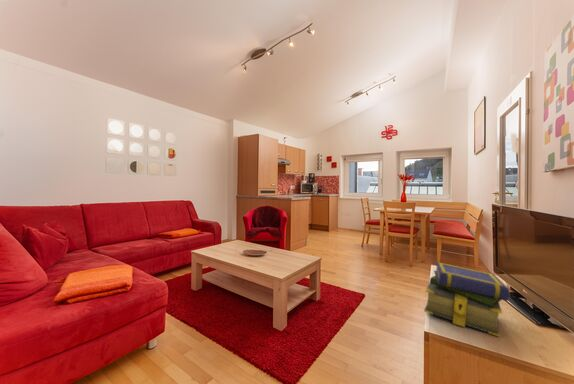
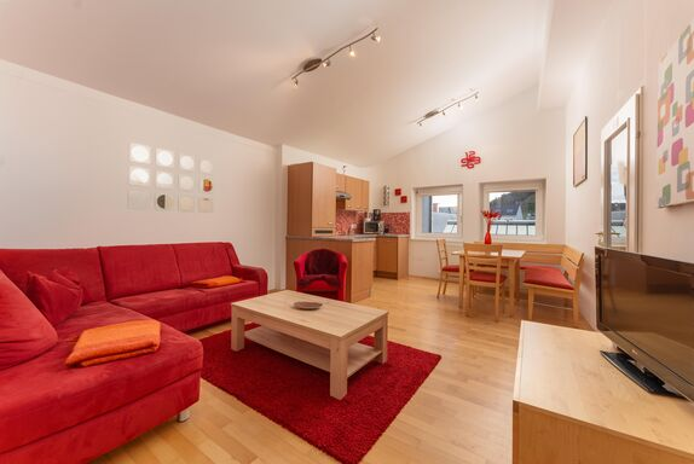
- stack of books (463, 292)
